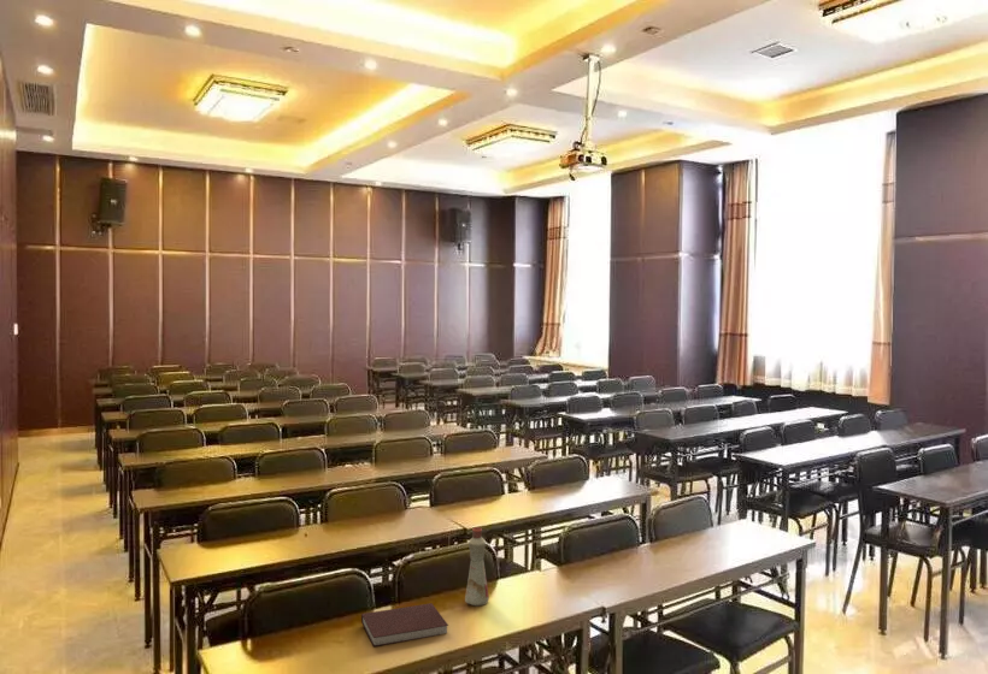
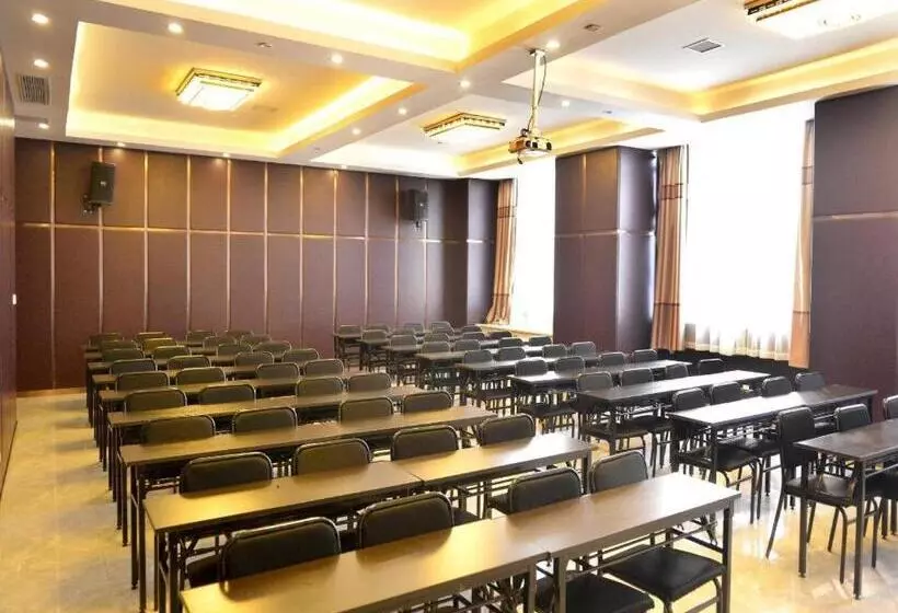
- notebook (404, 623)
- bottle (476, 563)
